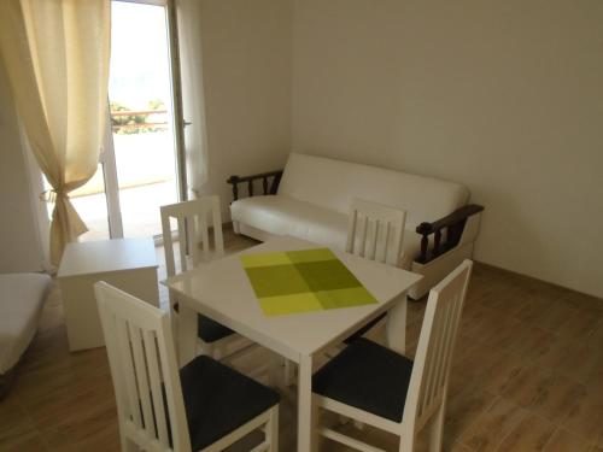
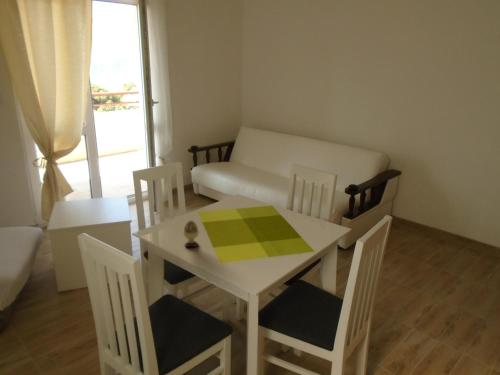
+ decorative egg (191, 232)
